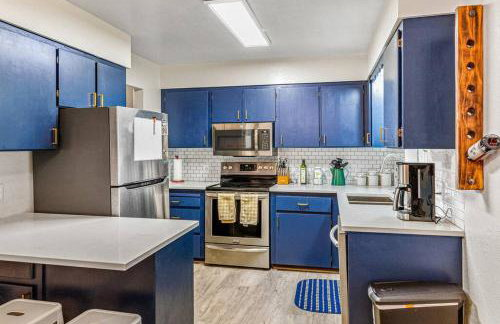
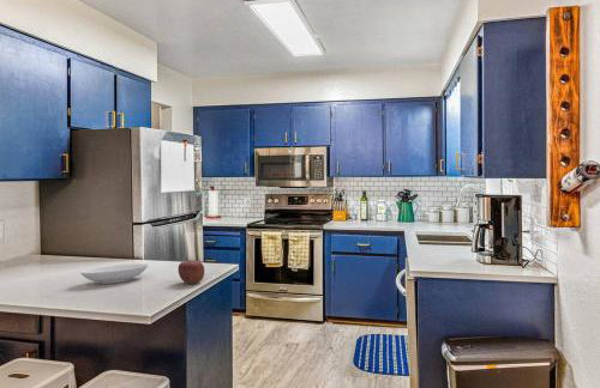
+ bowl (115, 274)
+ apple (191, 271)
